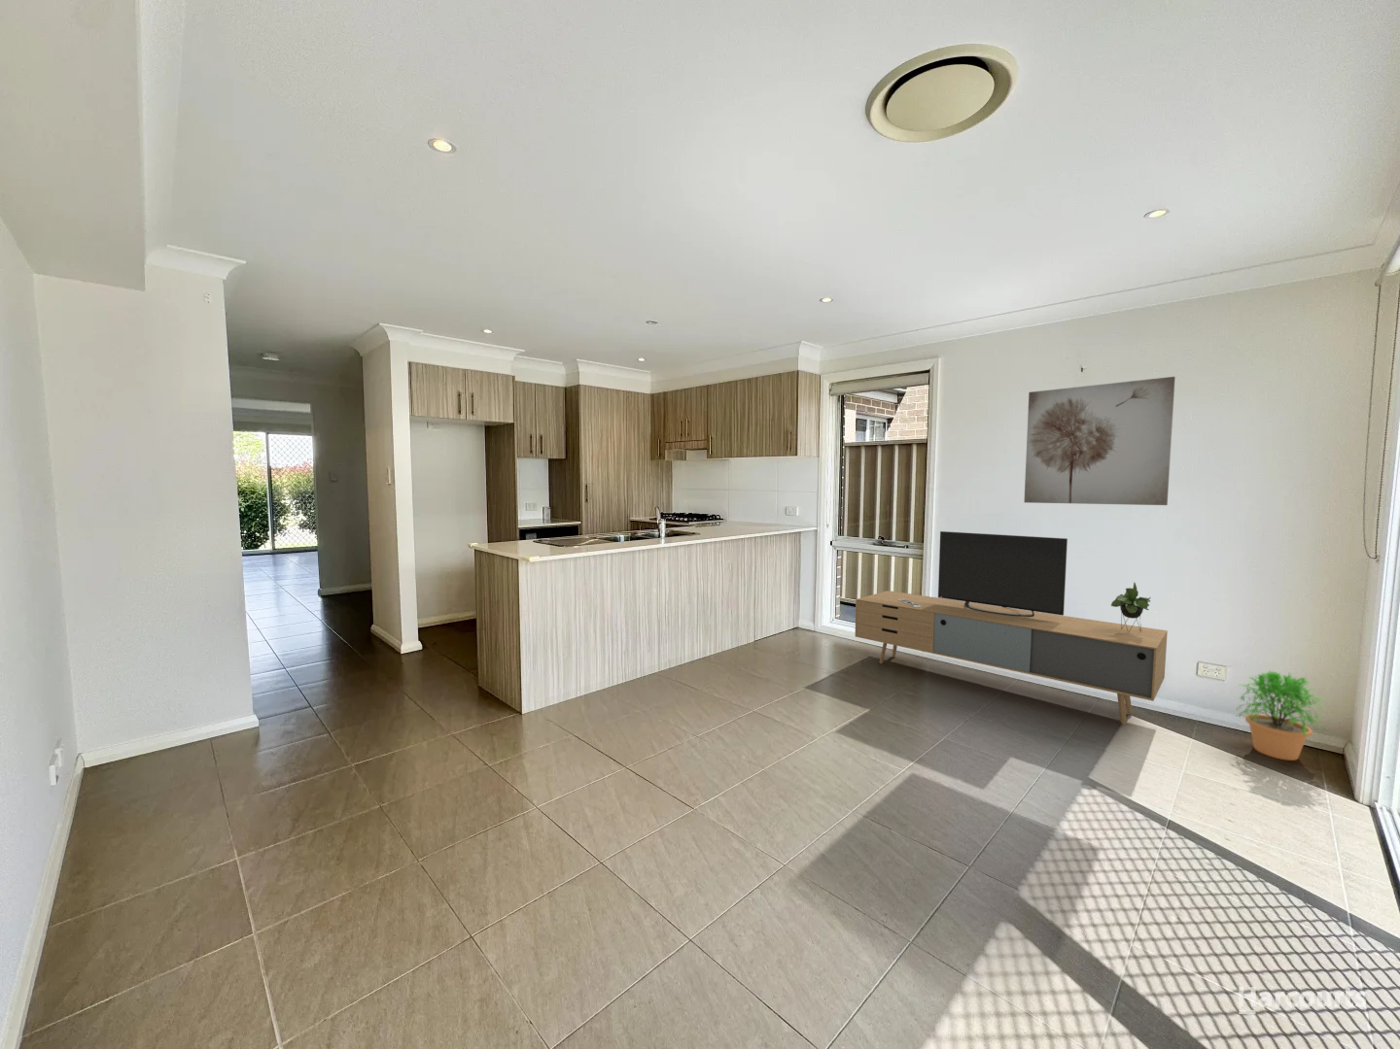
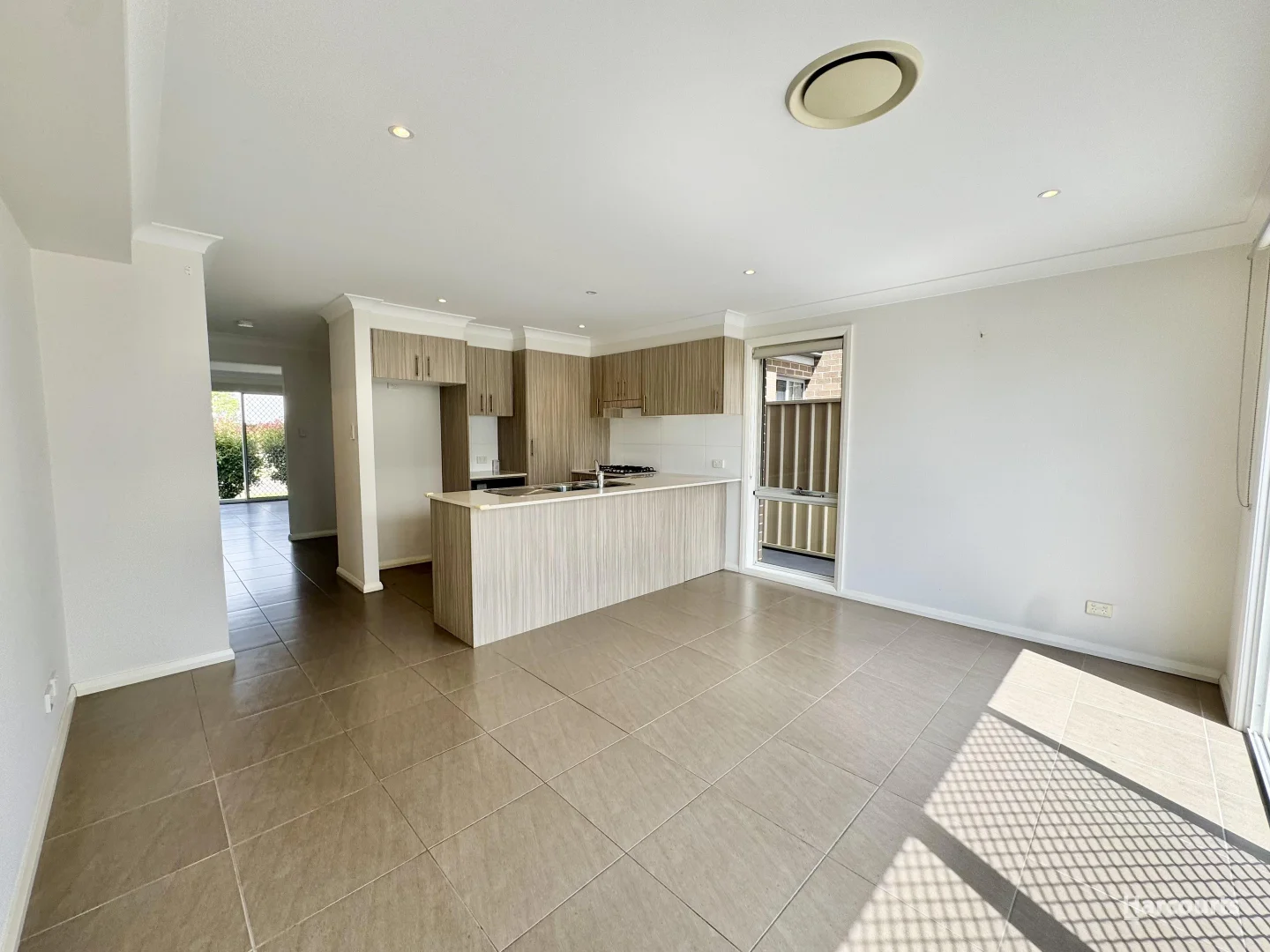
- media console (993, 610)
- wall art (1092, 445)
- potted plant (1277, 710)
